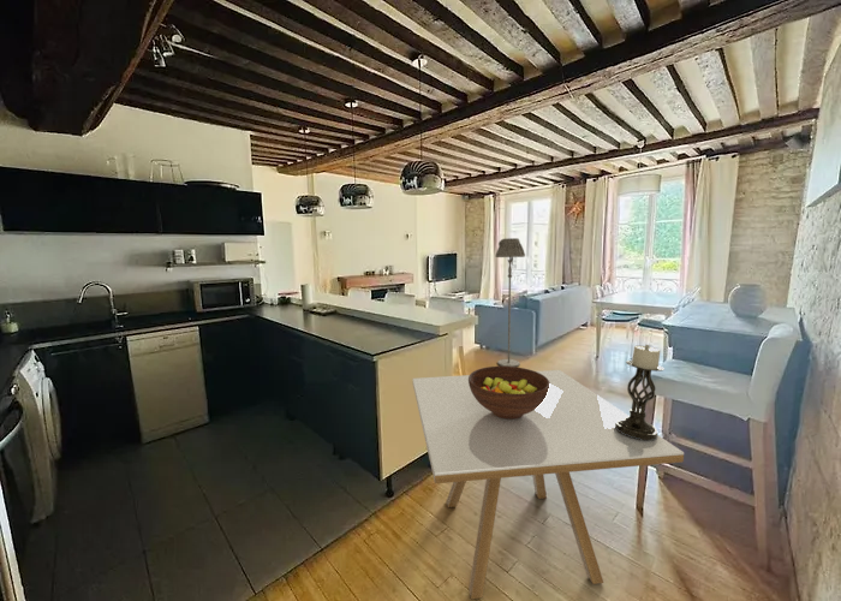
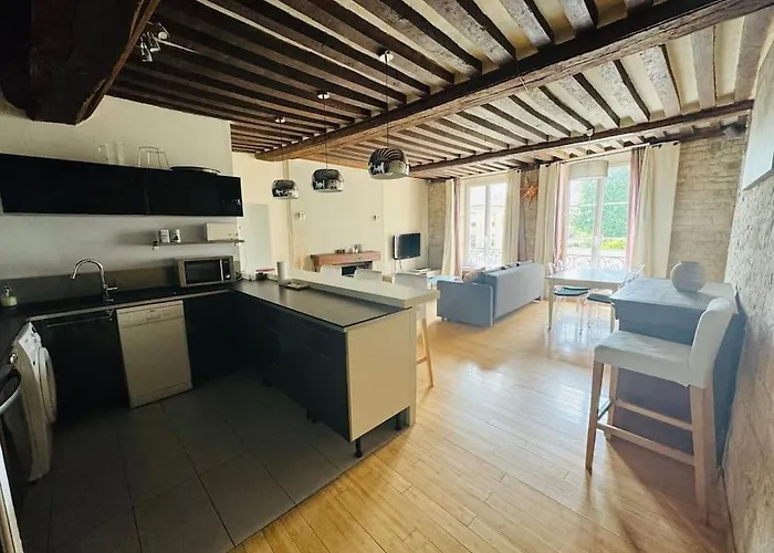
- floor lamp (509, 302)
- fruit bowl (507, 395)
- candle holder (636, 388)
- dining table (514, 472)
